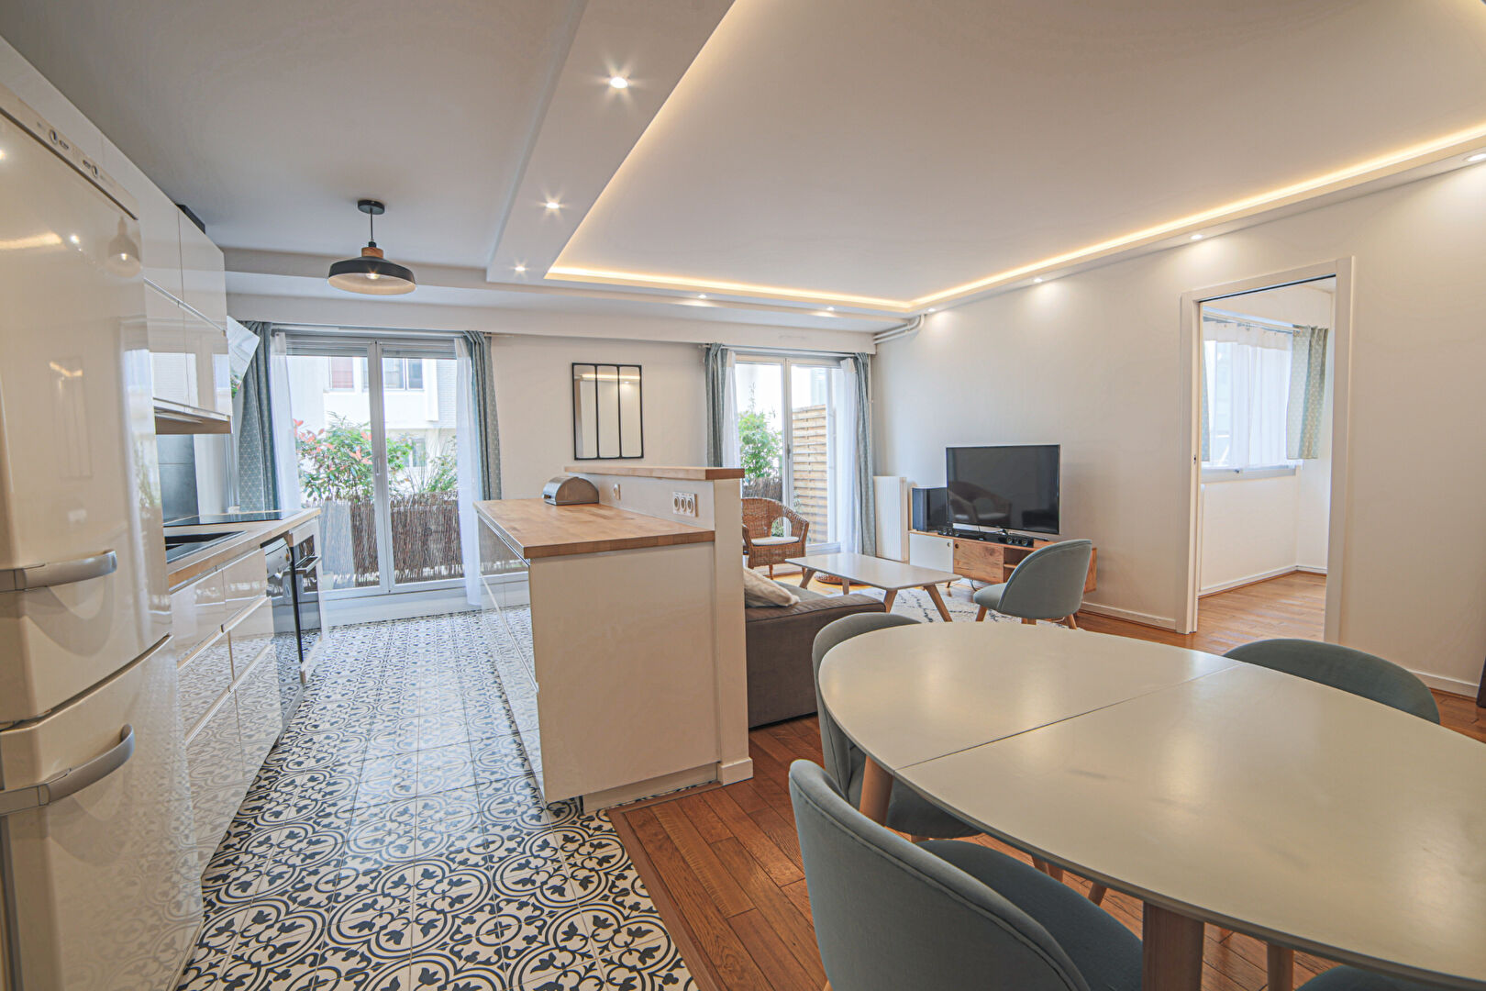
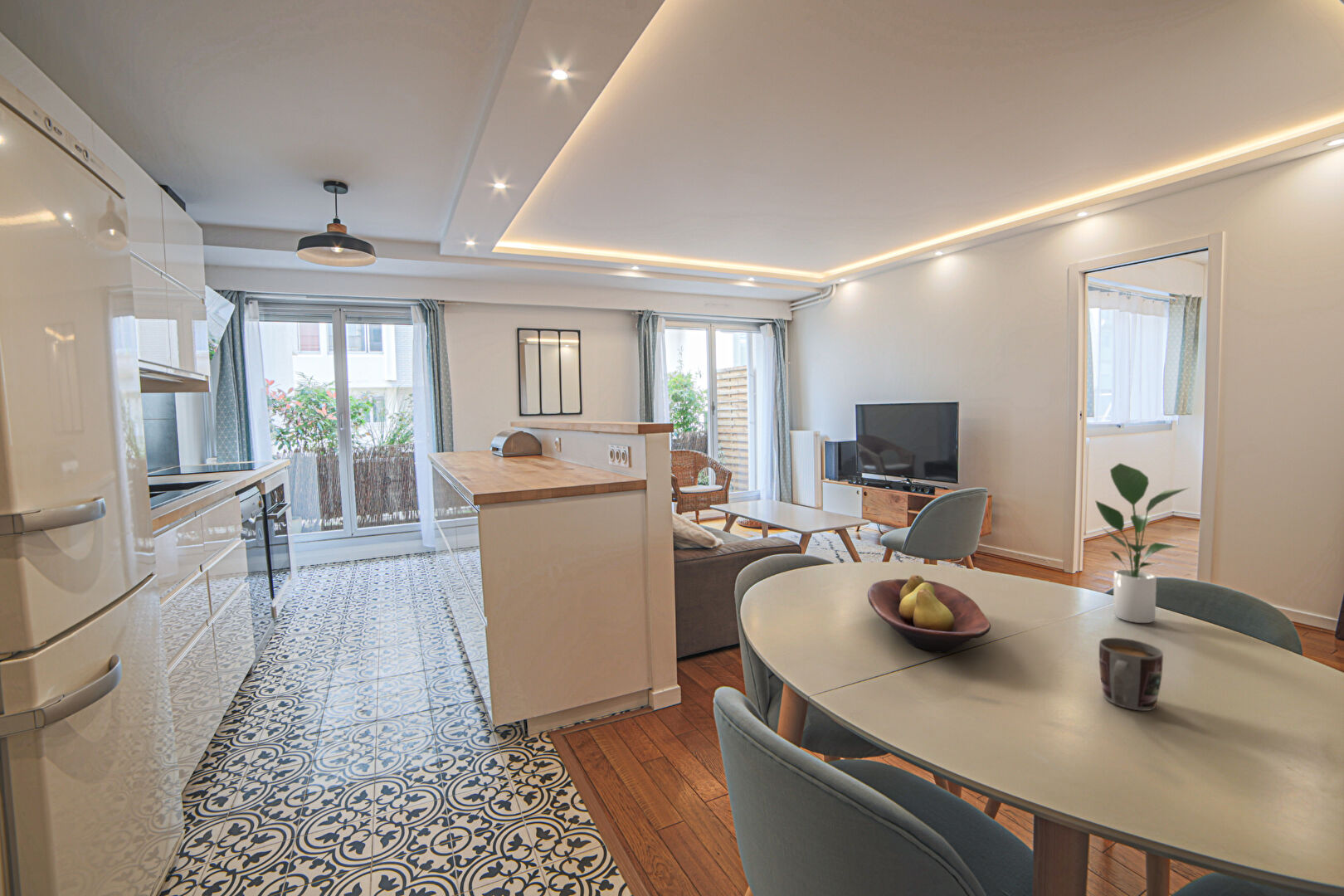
+ fruit bowl (923, 605)
+ mug (1127, 677)
+ potted plant (1132, 544)
